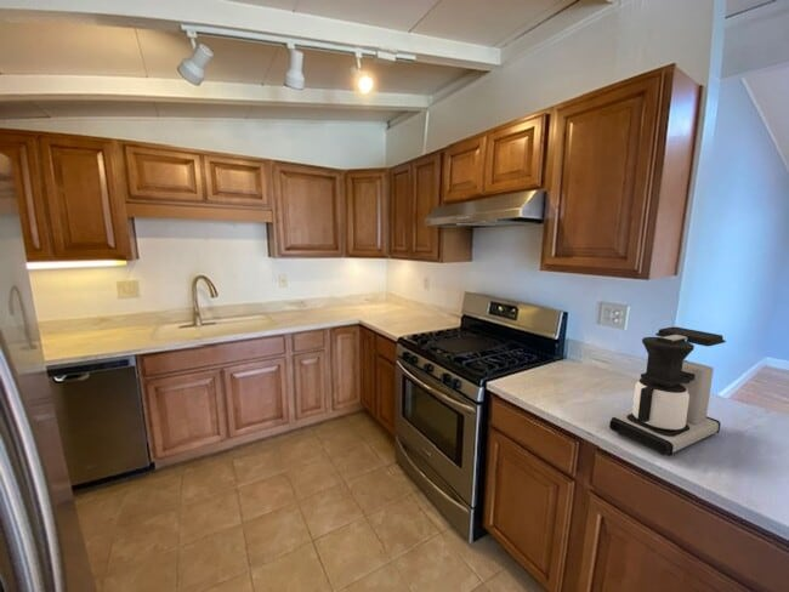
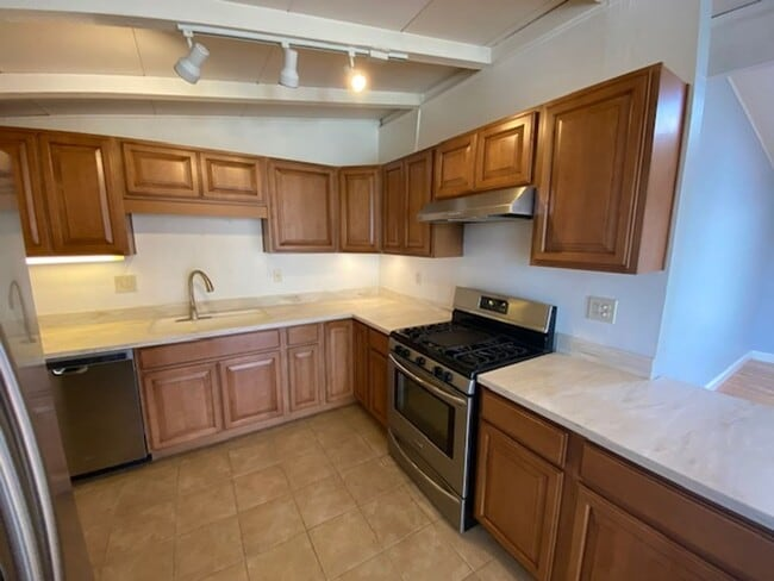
- coffee maker (669, 385)
